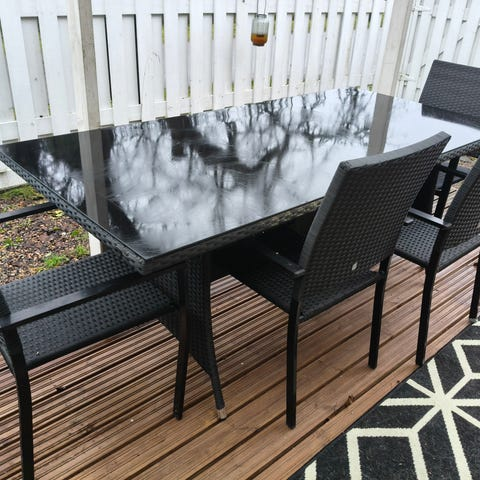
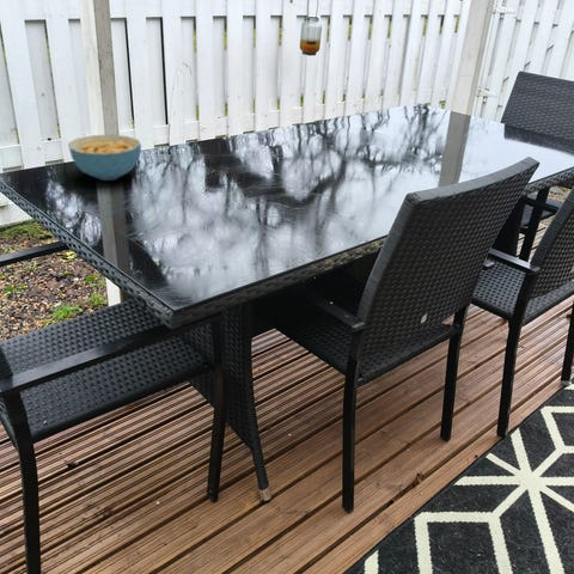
+ cereal bowl (106, 160)
